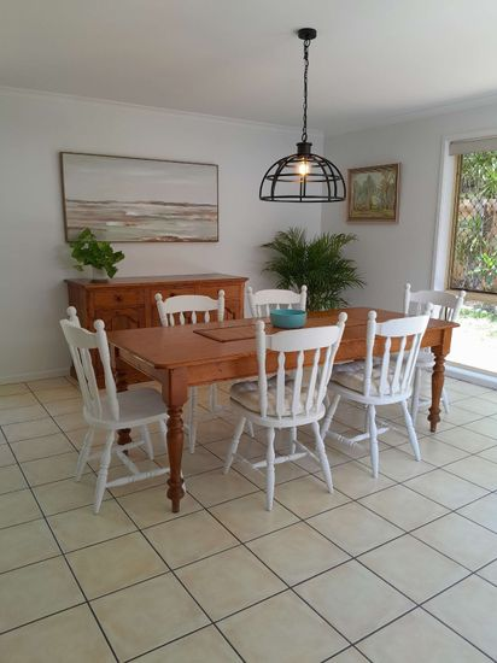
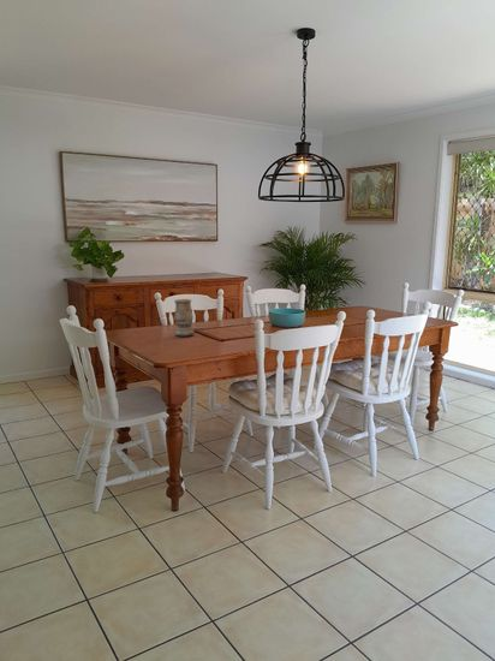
+ vase (184, 317)
